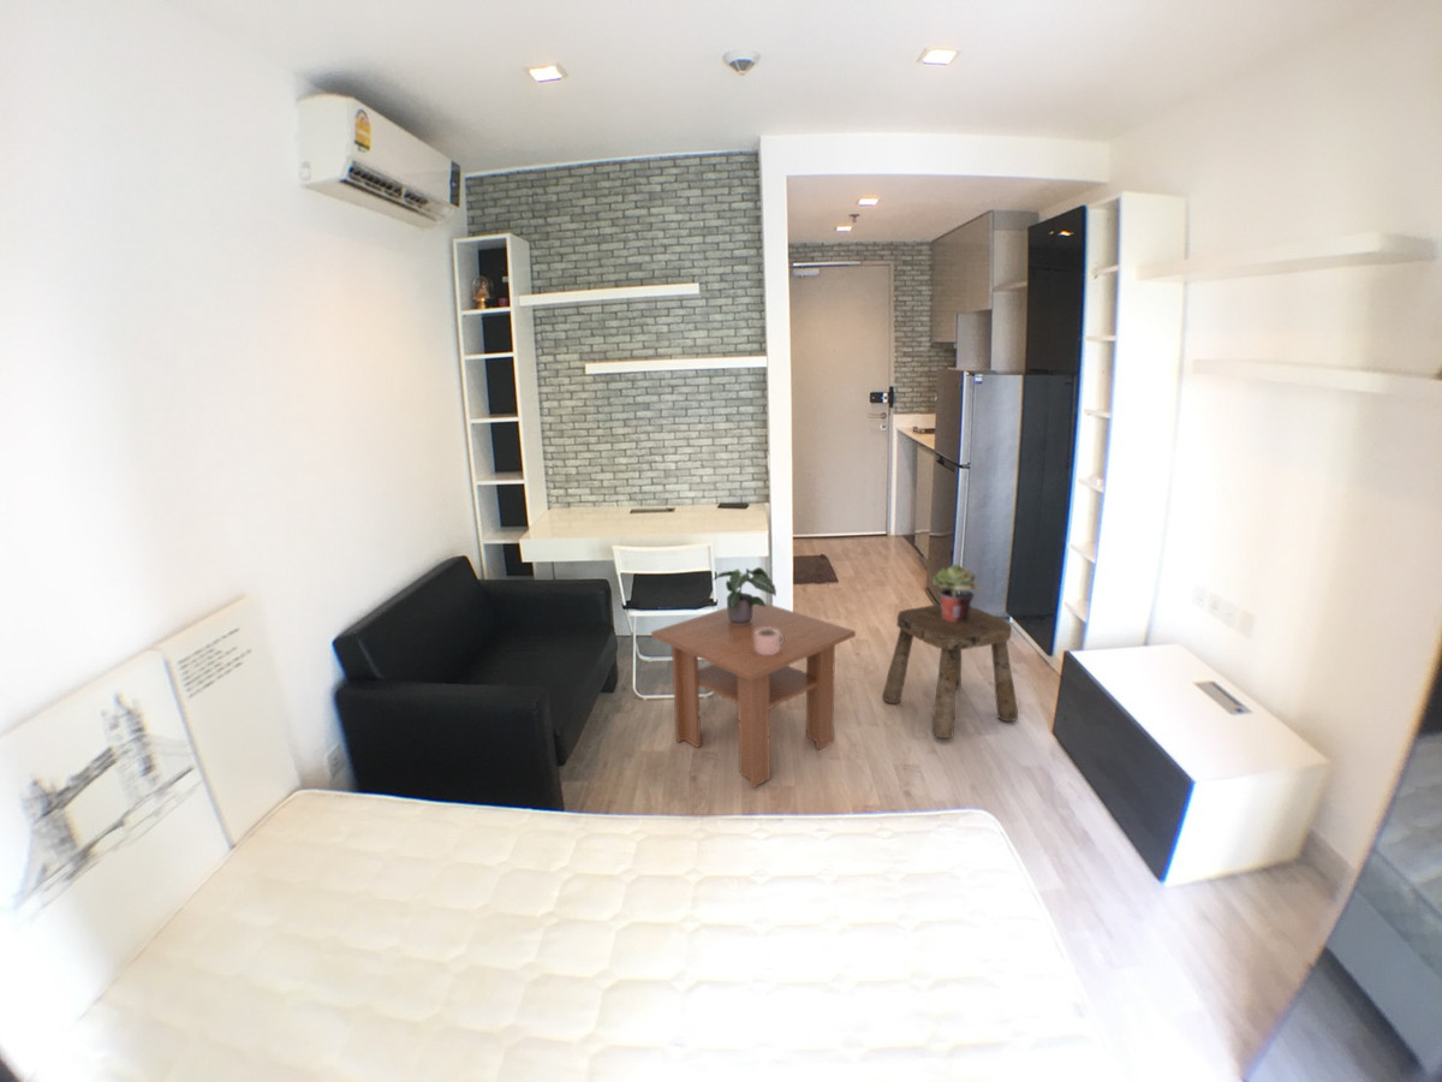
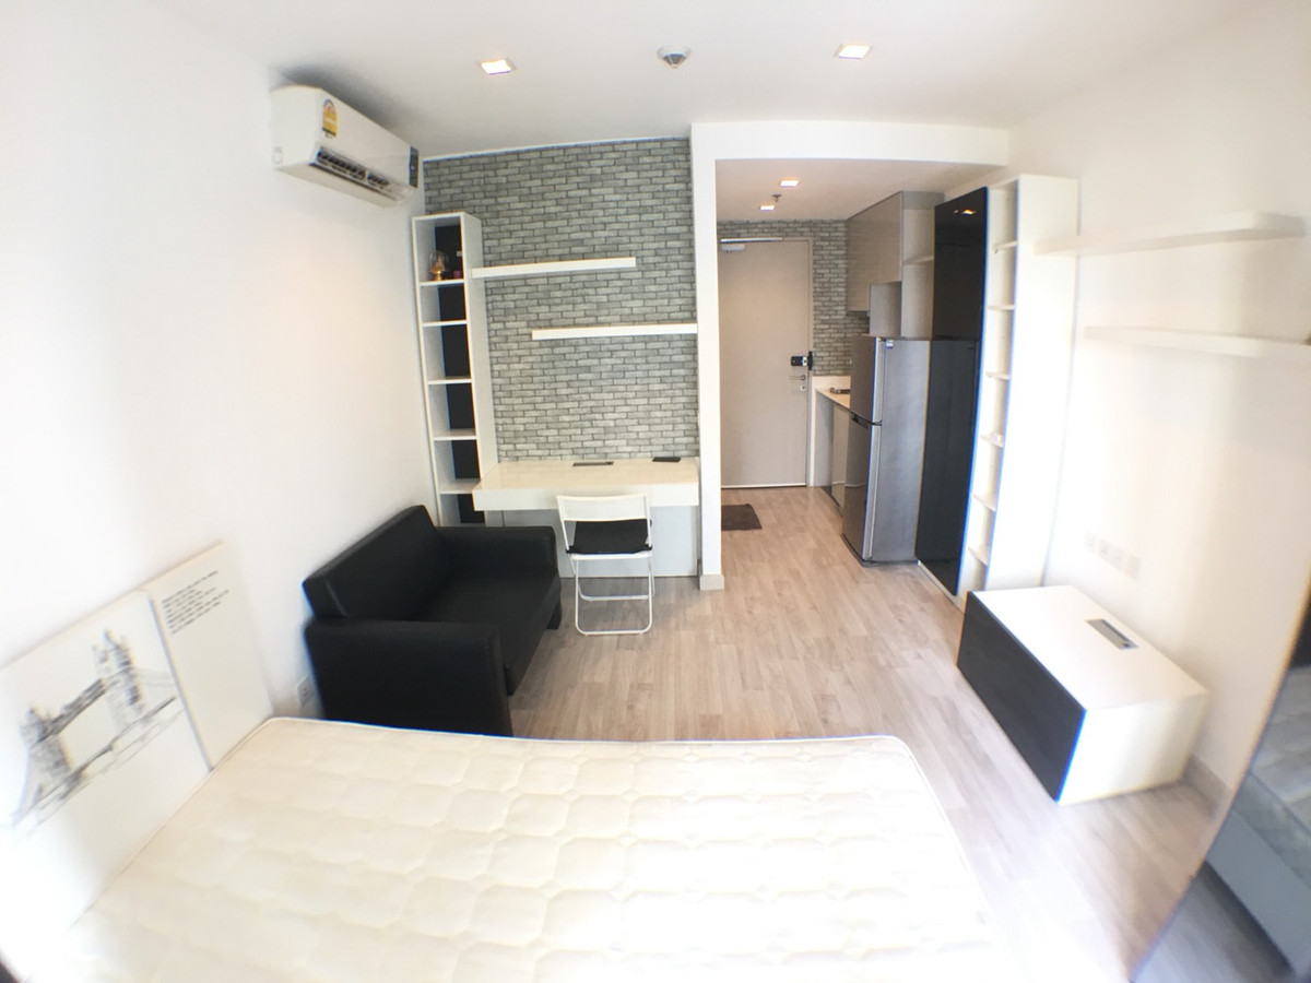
- stool (949, 665)
- potted plant (744, 595)
- coffee table (752, 686)
- potted plant (954, 591)
- mug (770, 641)
